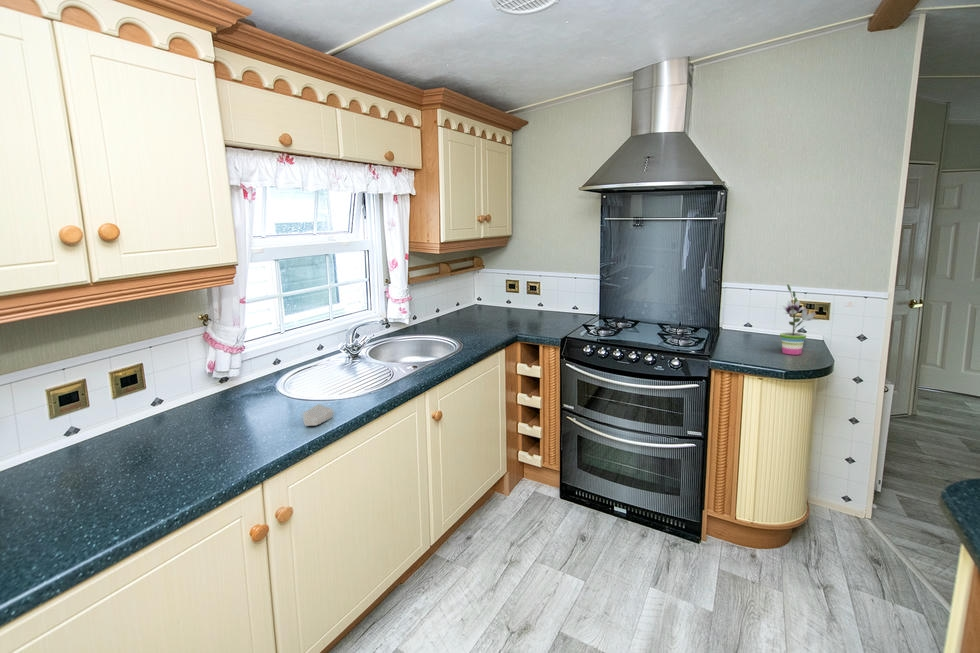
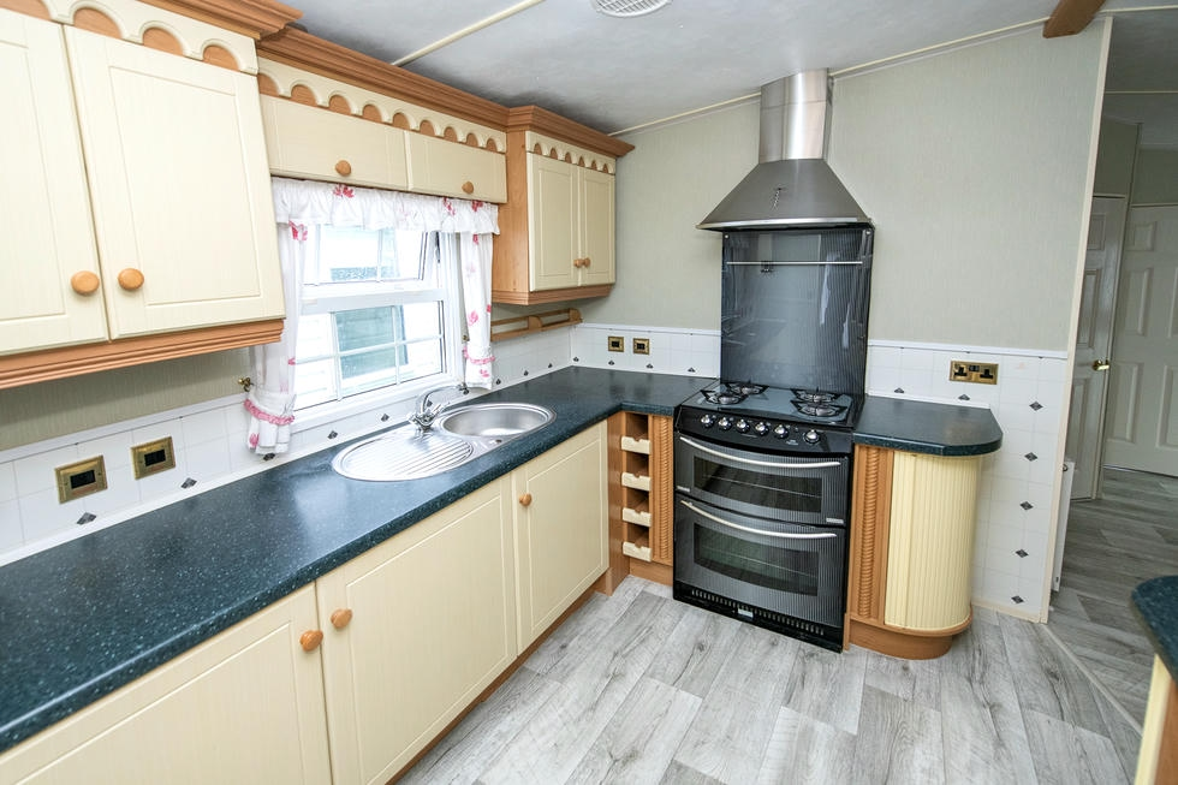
- potted plant (799, 319)
- soap bar (317, 414)
